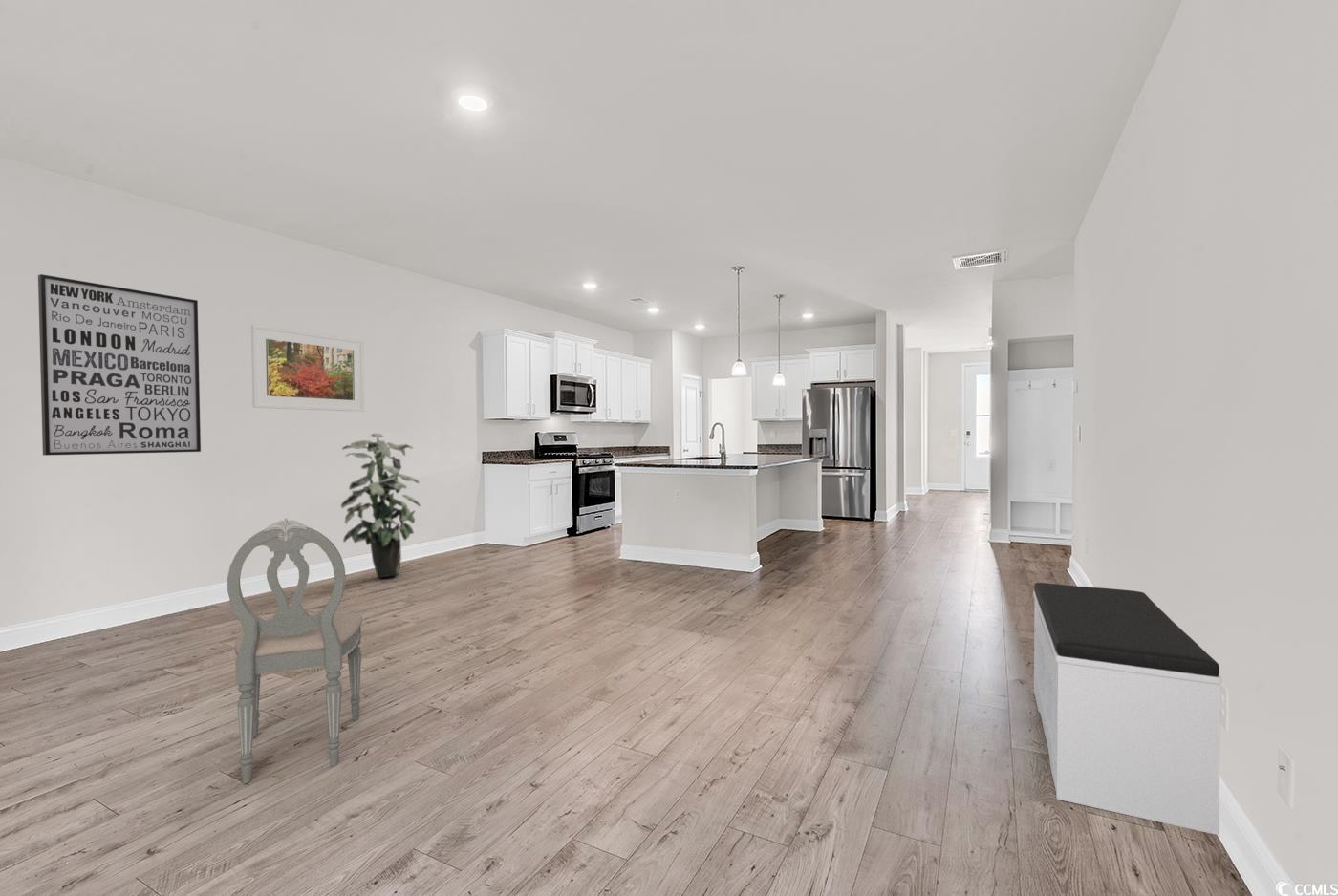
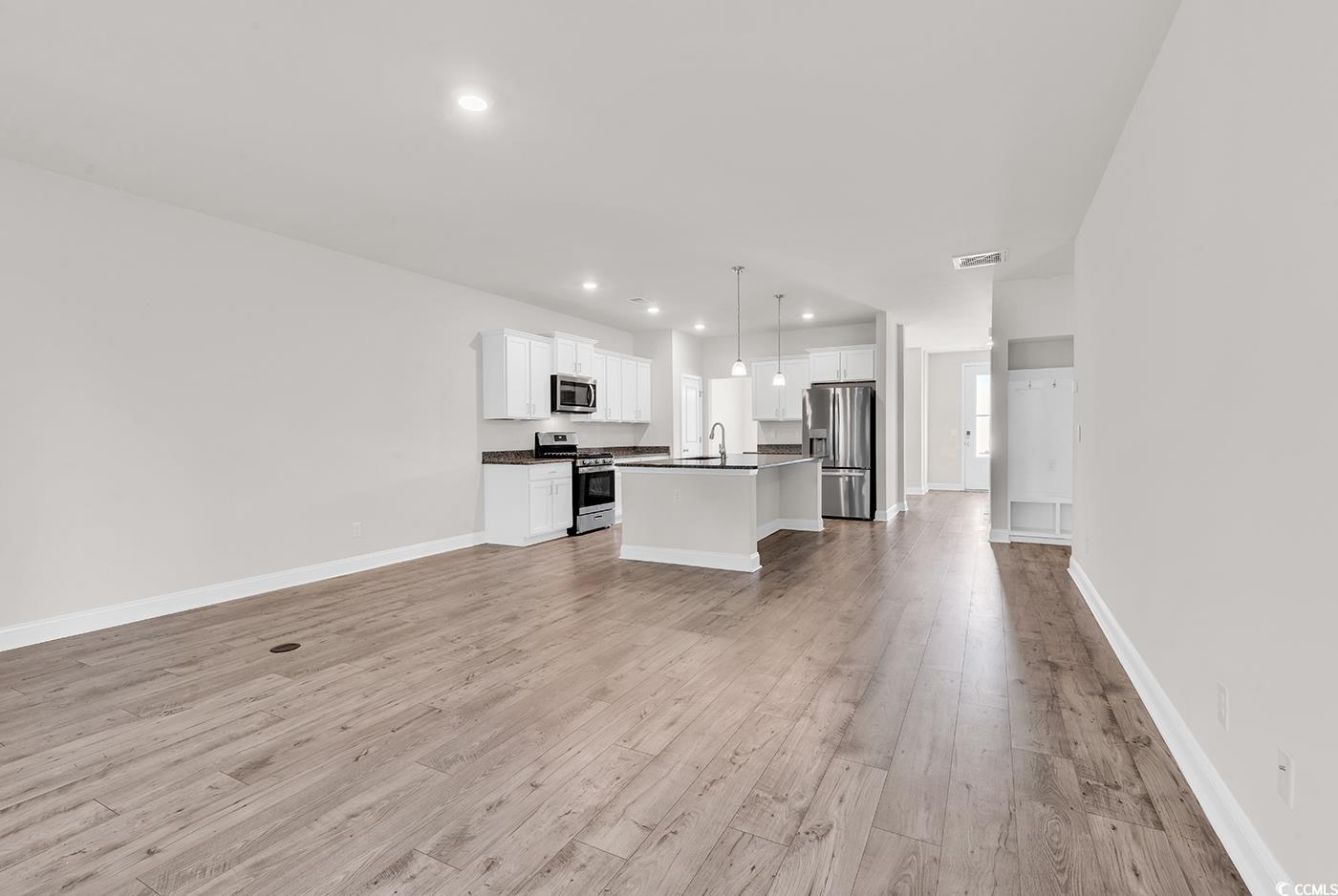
- indoor plant (379, 504)
- bench (1106, 680)
- wall art (126, 371)
- dining chair (297, 630)
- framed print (313, 372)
